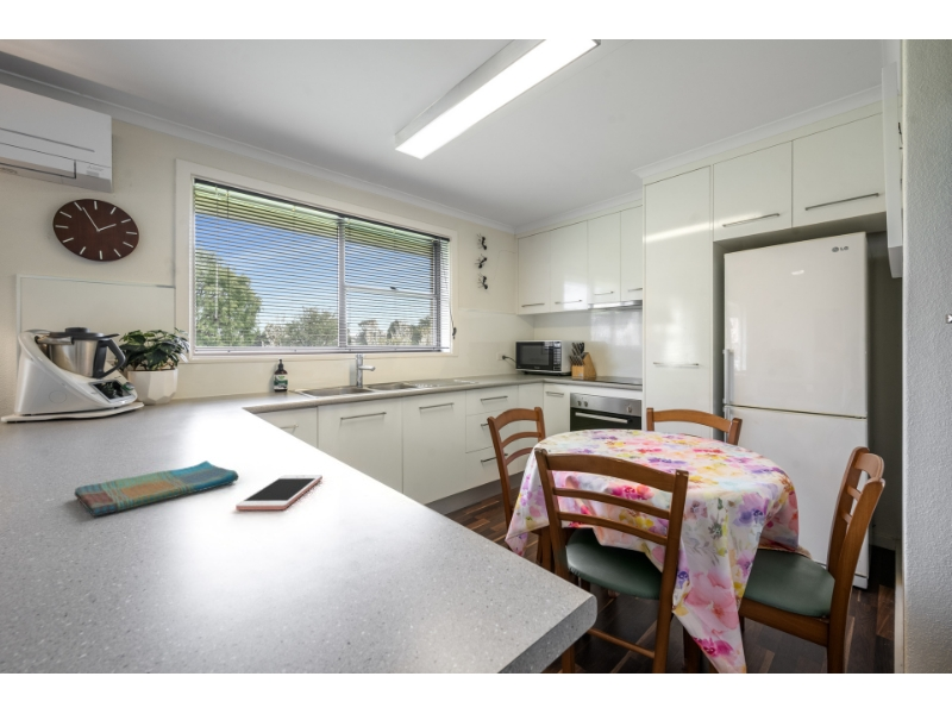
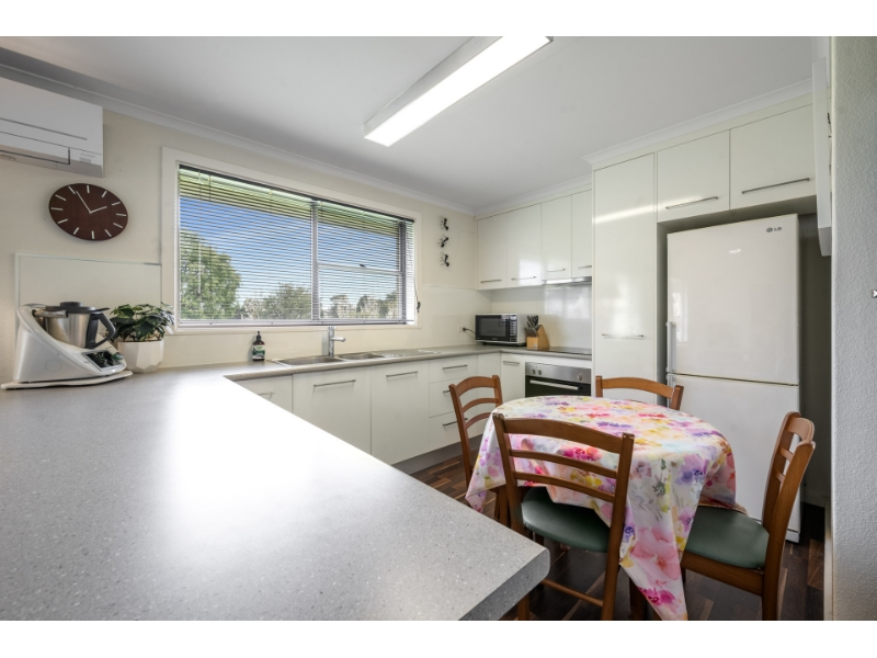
- cell phone (283, 490)
- dish towel (161, 483)
